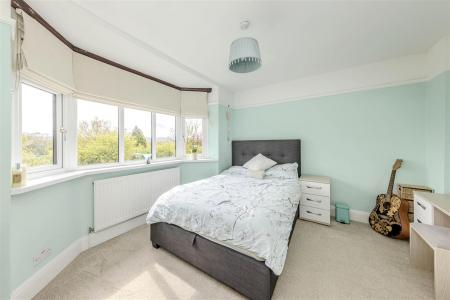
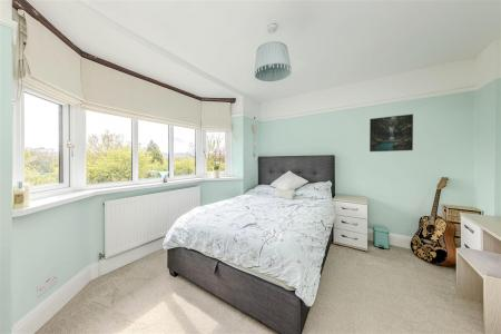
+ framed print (390, 134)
